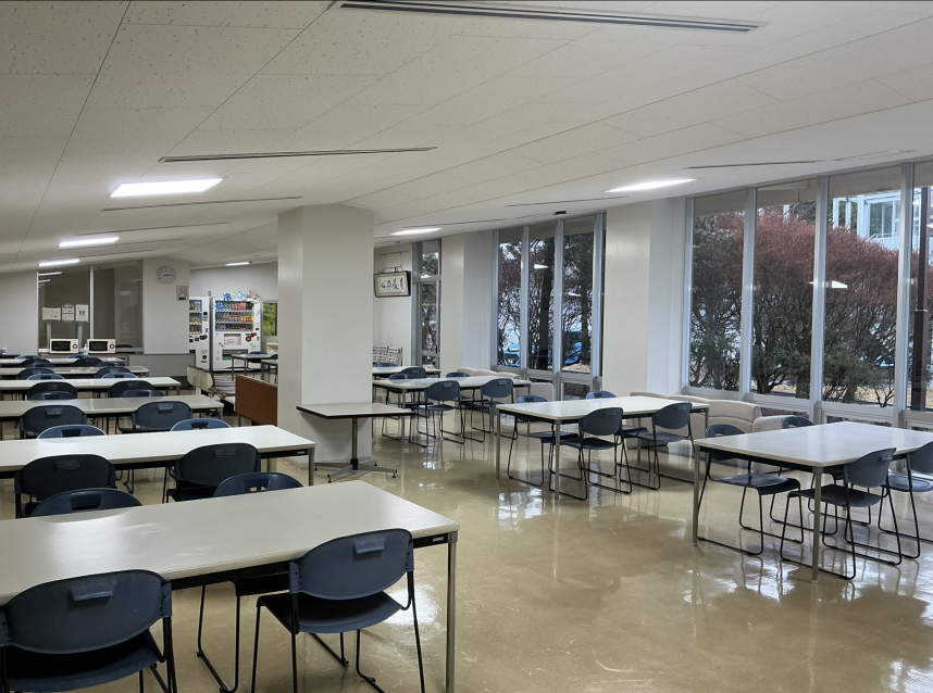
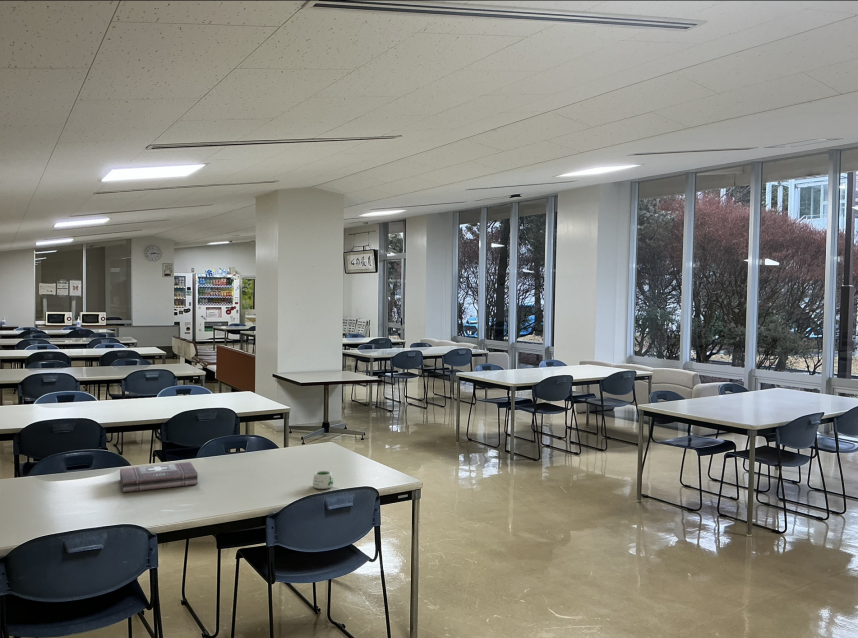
+ mug (321, 478)
+ first aid kit (158, 476)
